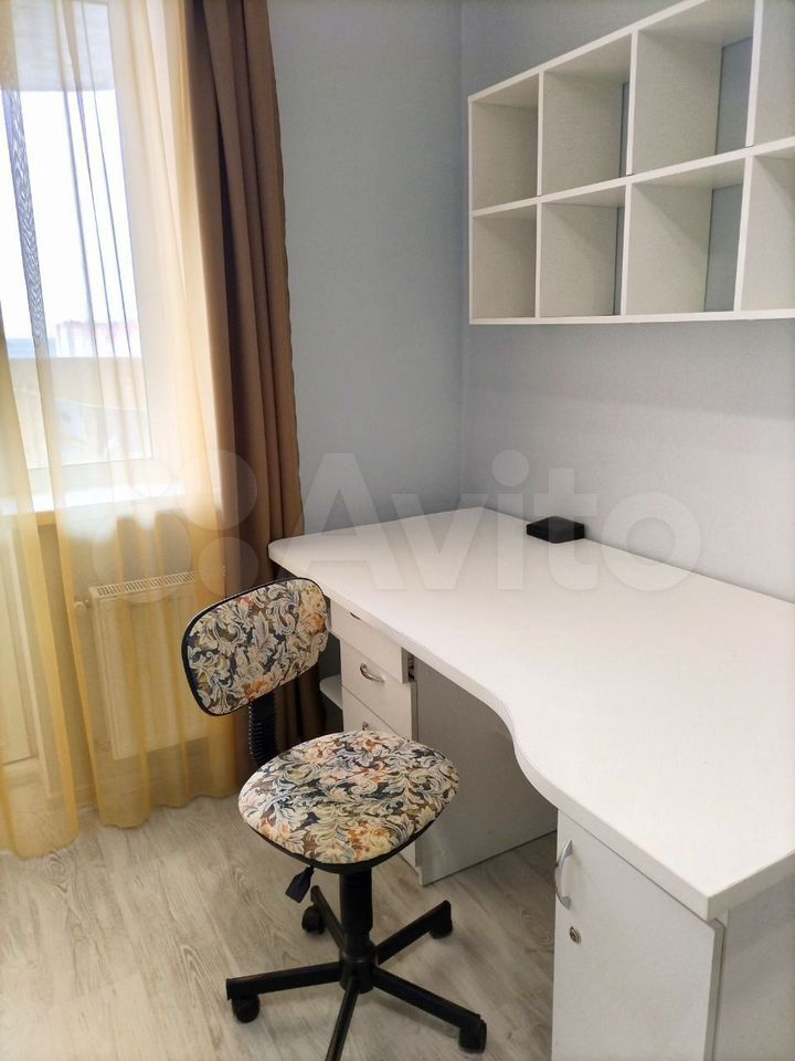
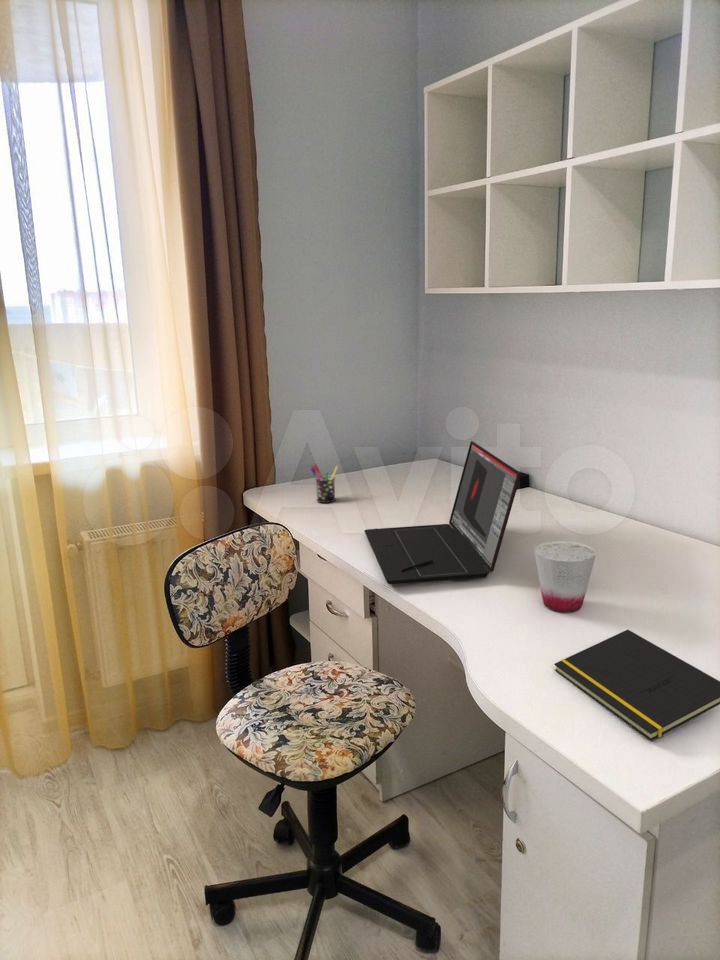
+ cup (563, 578)
+ notepad (638, 679)
+ laptop (438, 524)
+ pen holder (324, 482)
